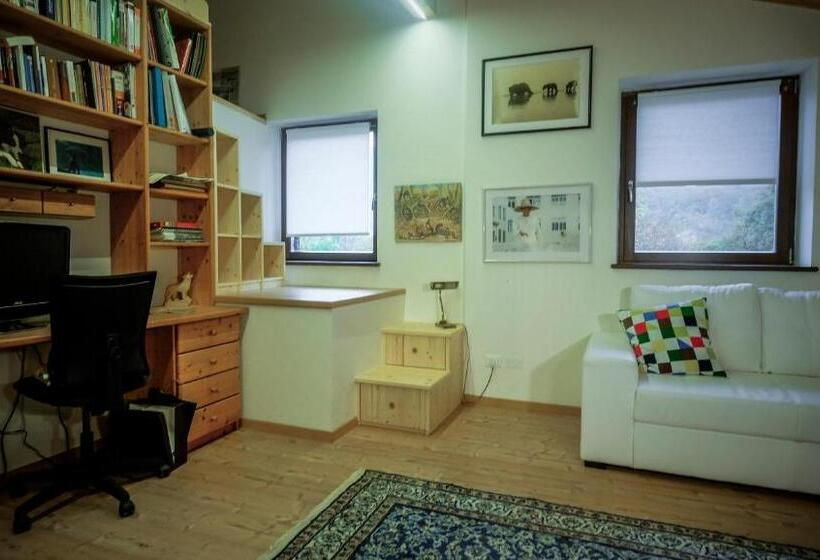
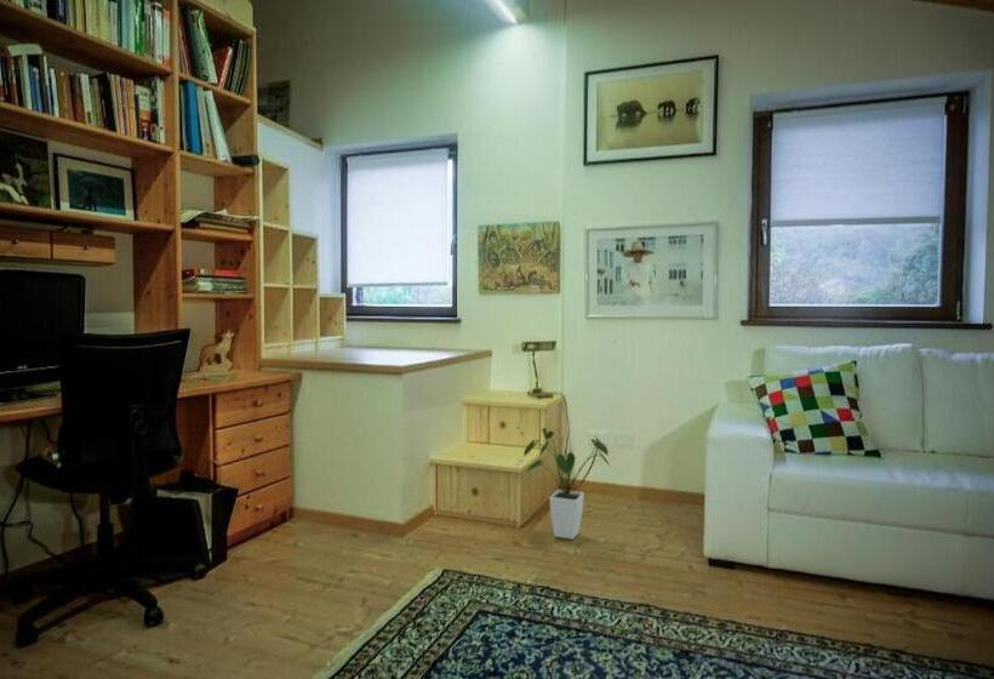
+ house plant (567, 481)
